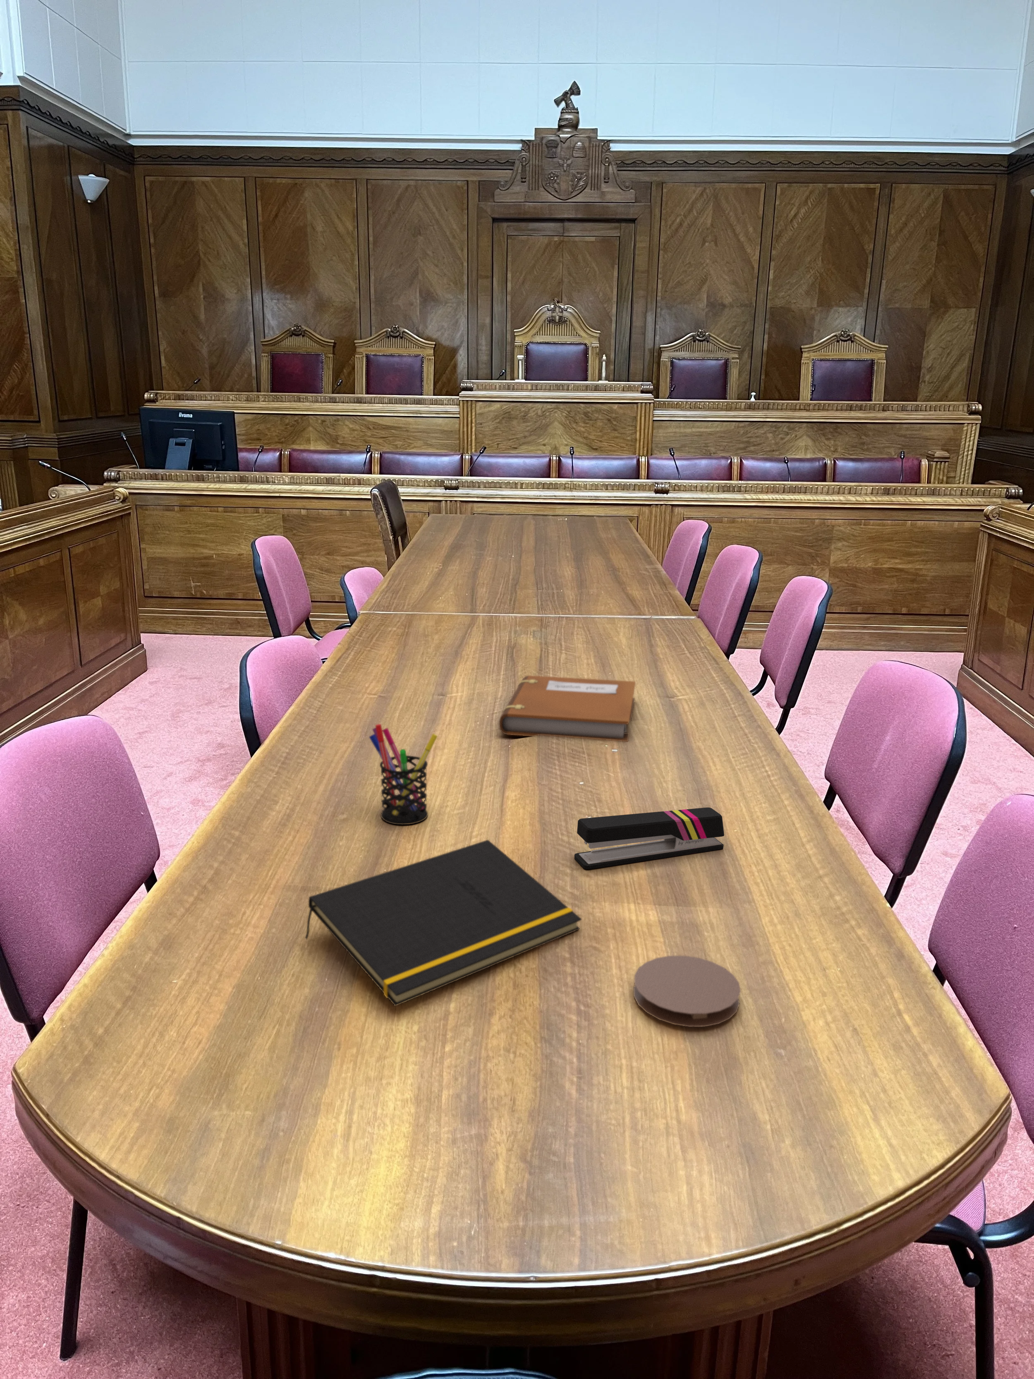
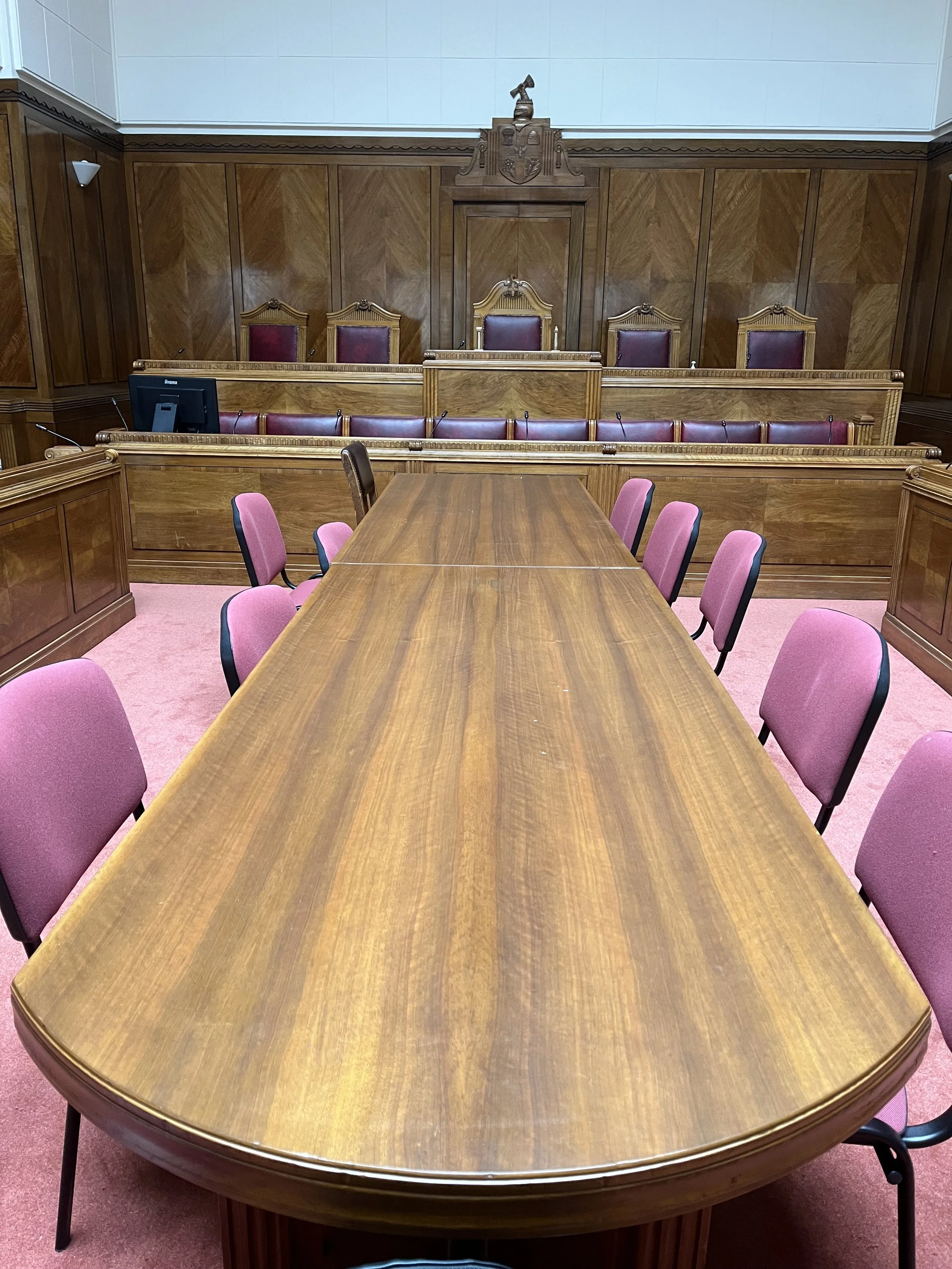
- notebook (571, 705)
- pen holder (401, 772)
- notepad (446, 913)
- stapler (651, 833)
- coaster (686, 989)
